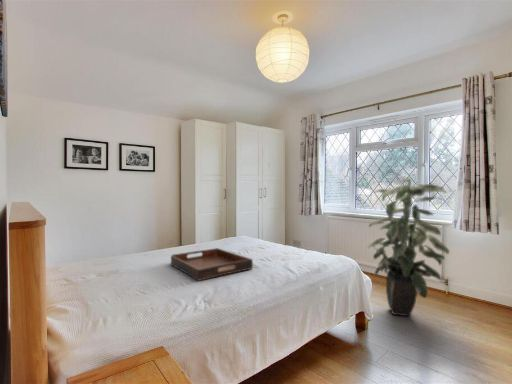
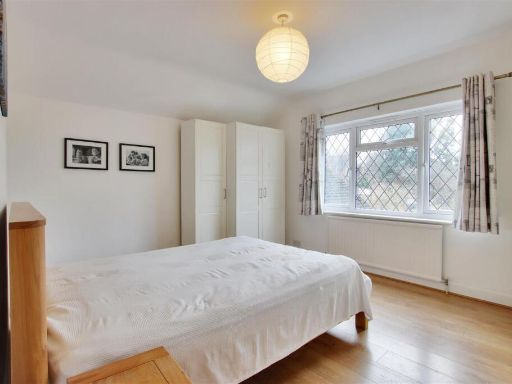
- serving tray (209, 261)
- indoor plant (406, 246)
